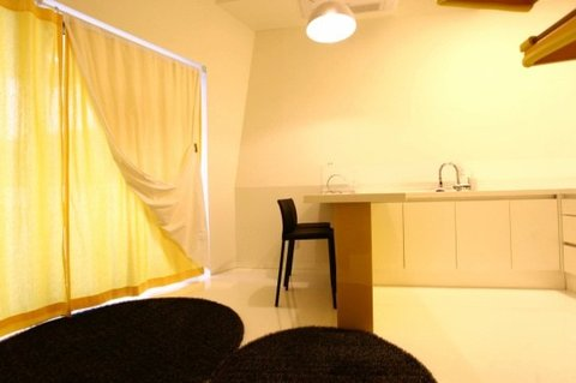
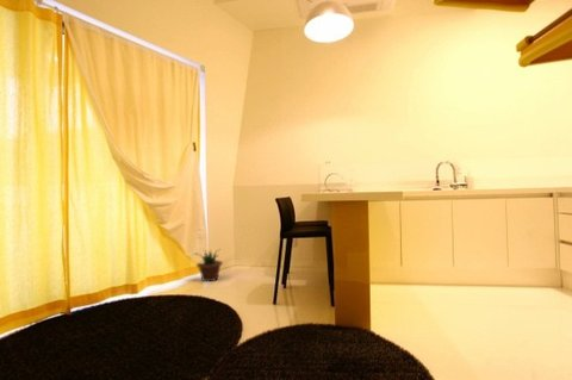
+ potted plant (206, 264)
